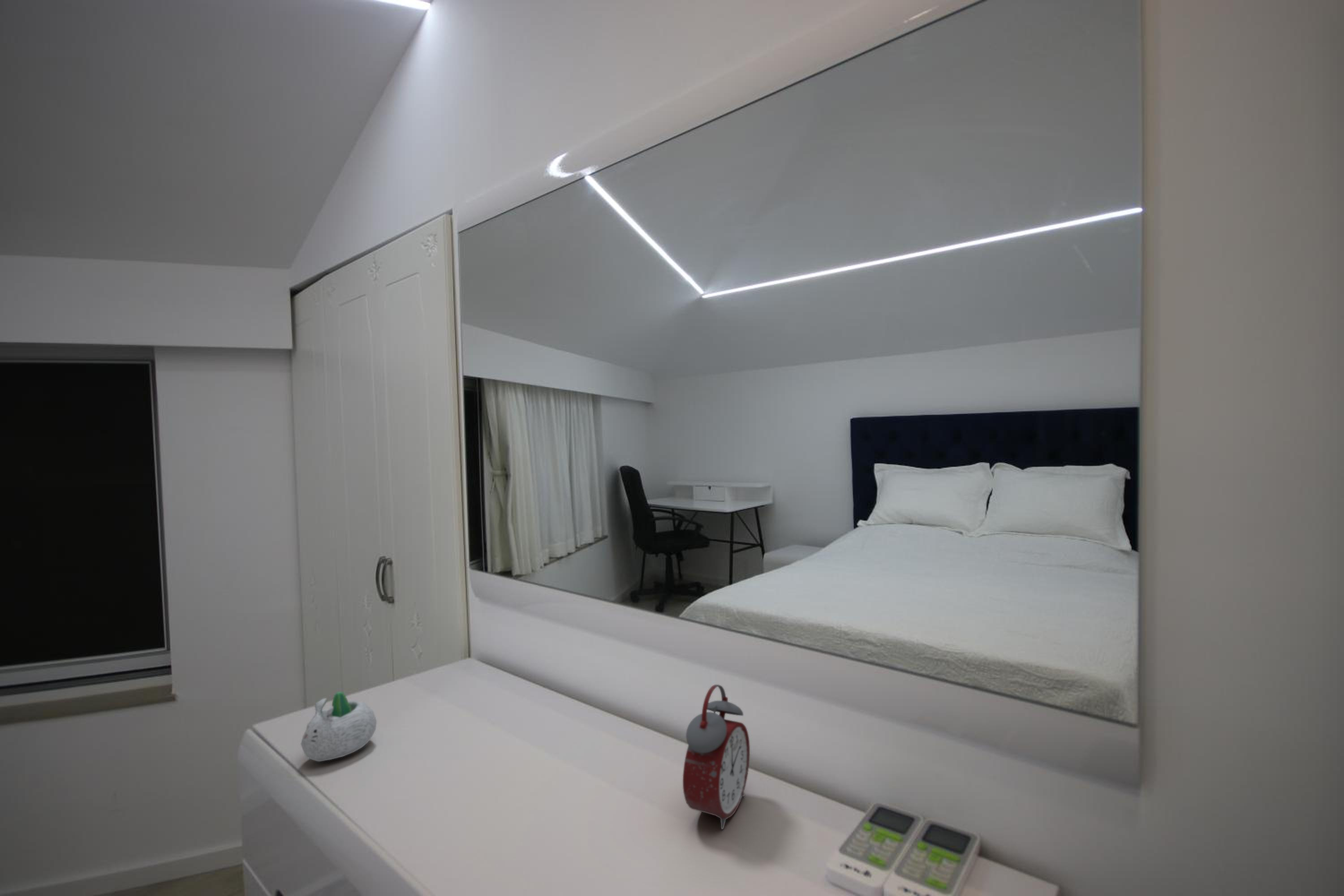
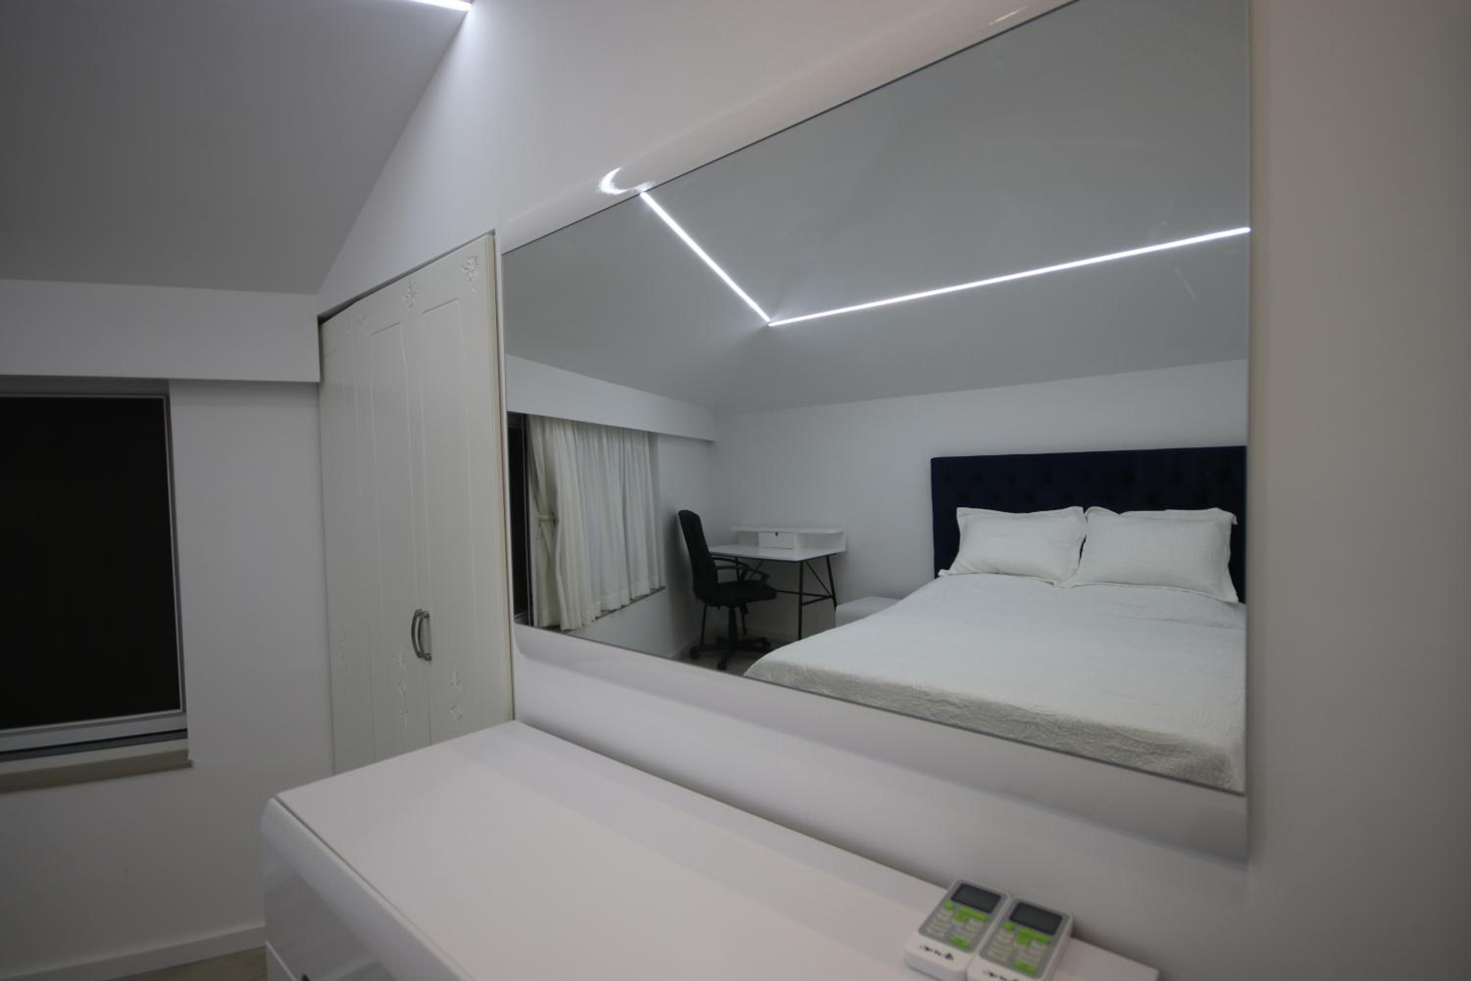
- succulent planter (338, 722)
- alarm clock (716, 747)
